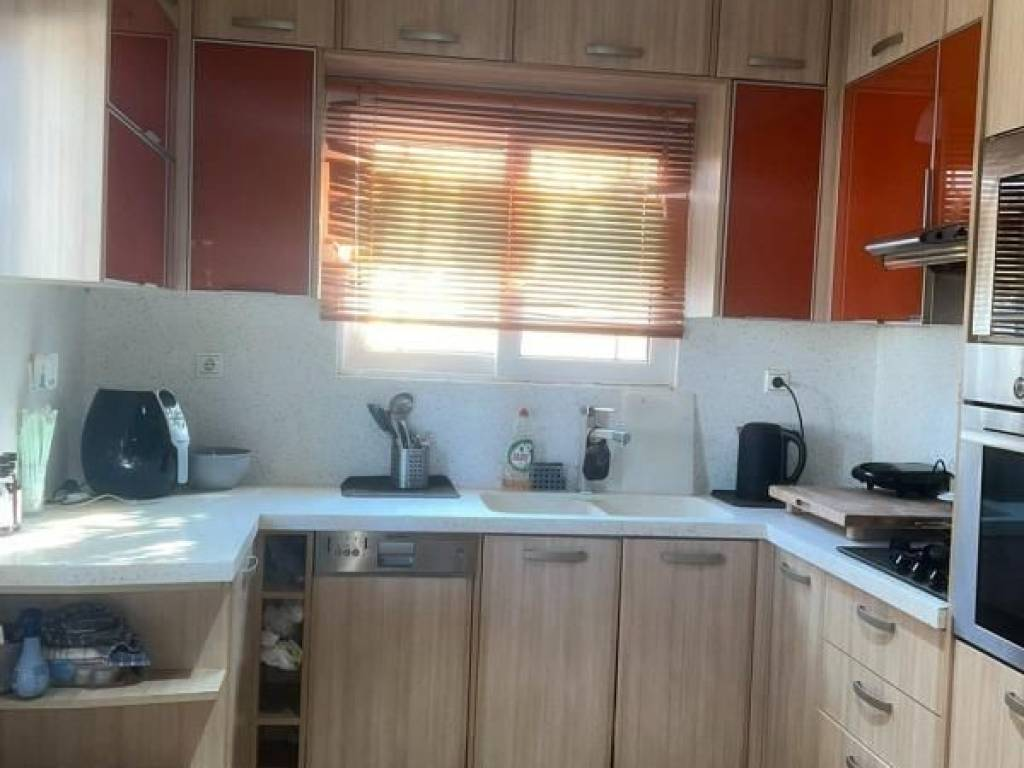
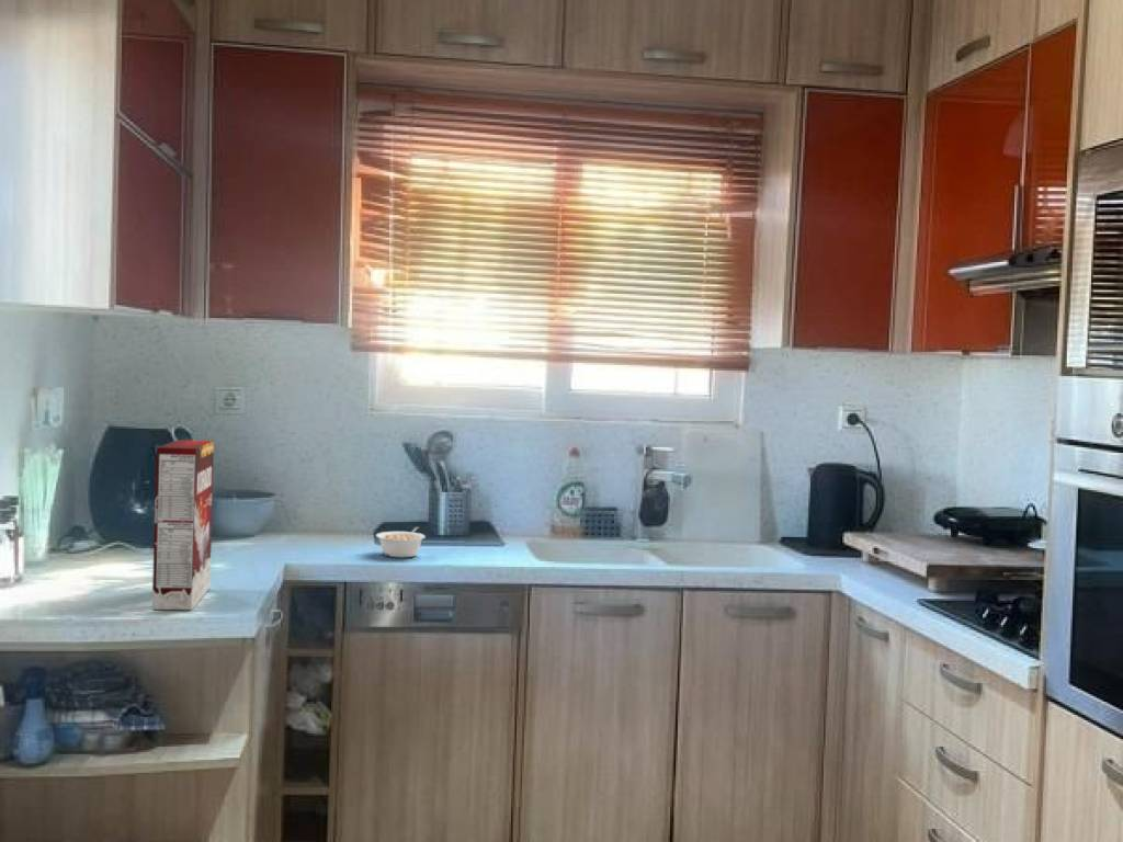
+ cereal box (184, 521)
+ legume (399, 543)
